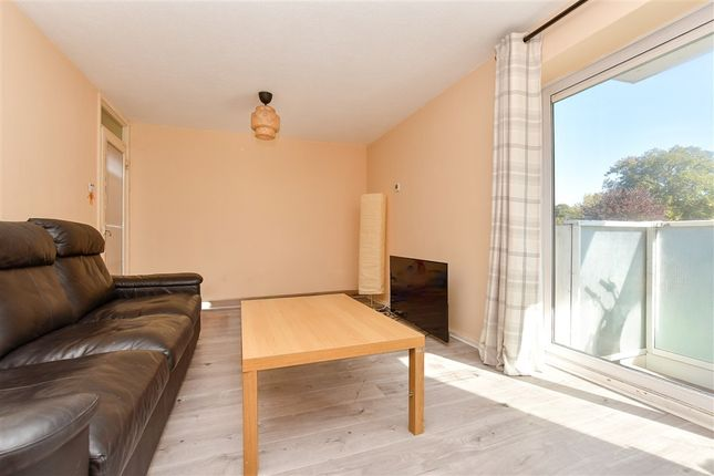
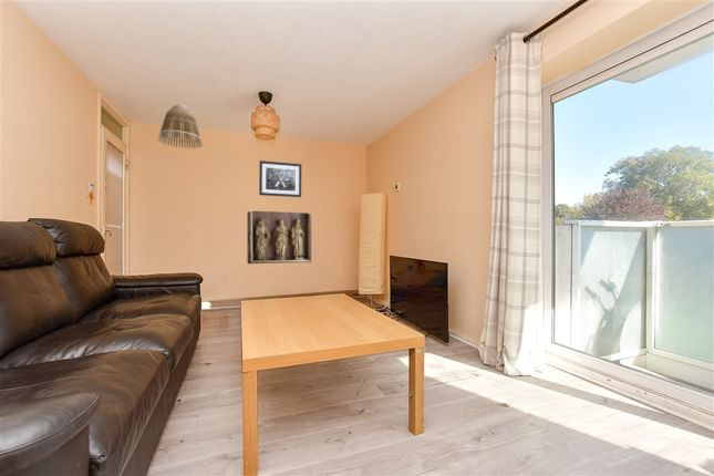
+ lamp shade (179, 124)
+ wall relief (280, 237)
+ wall art (280, 179)
